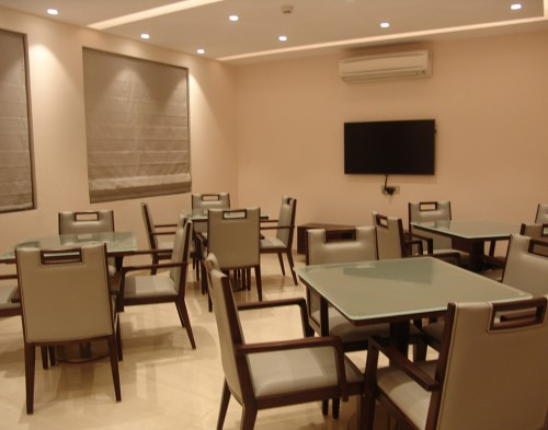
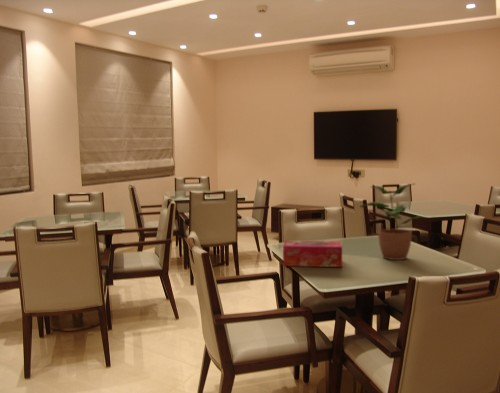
+ potted plant (394, 218)
+ tissue box (312, 253)
